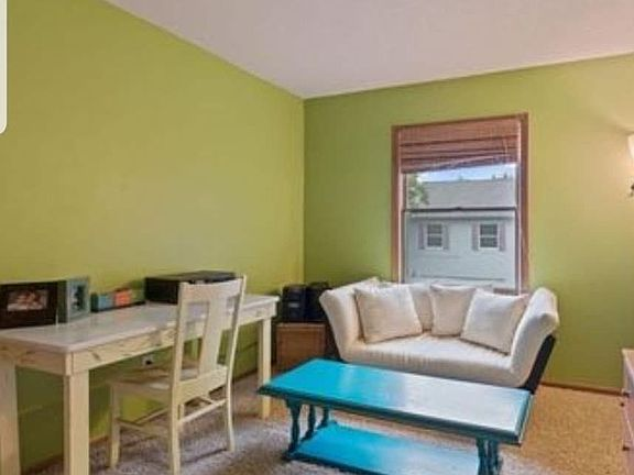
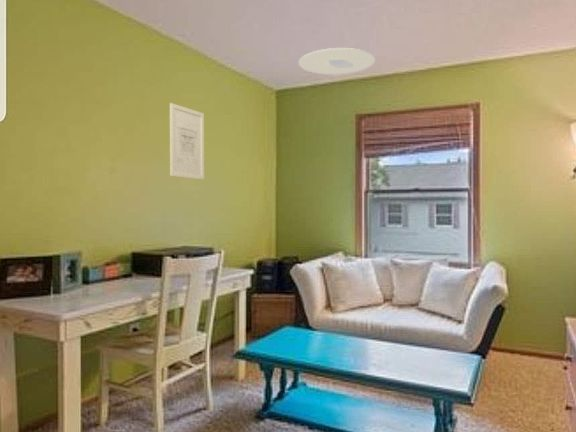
+ wall art (187, 143)
+ ceiling light (336, 58)
